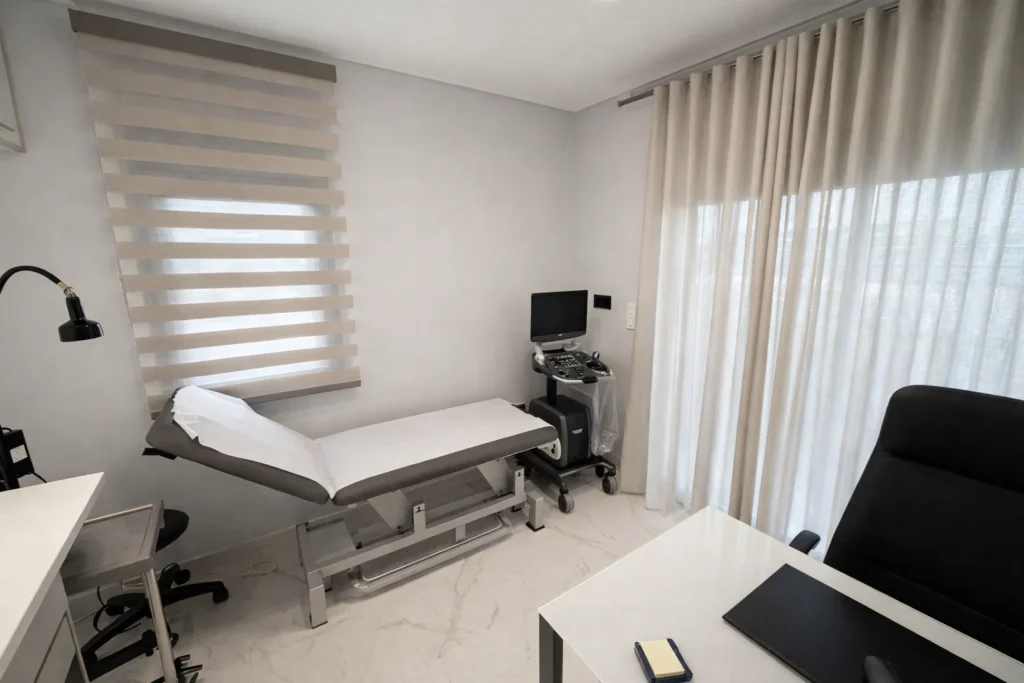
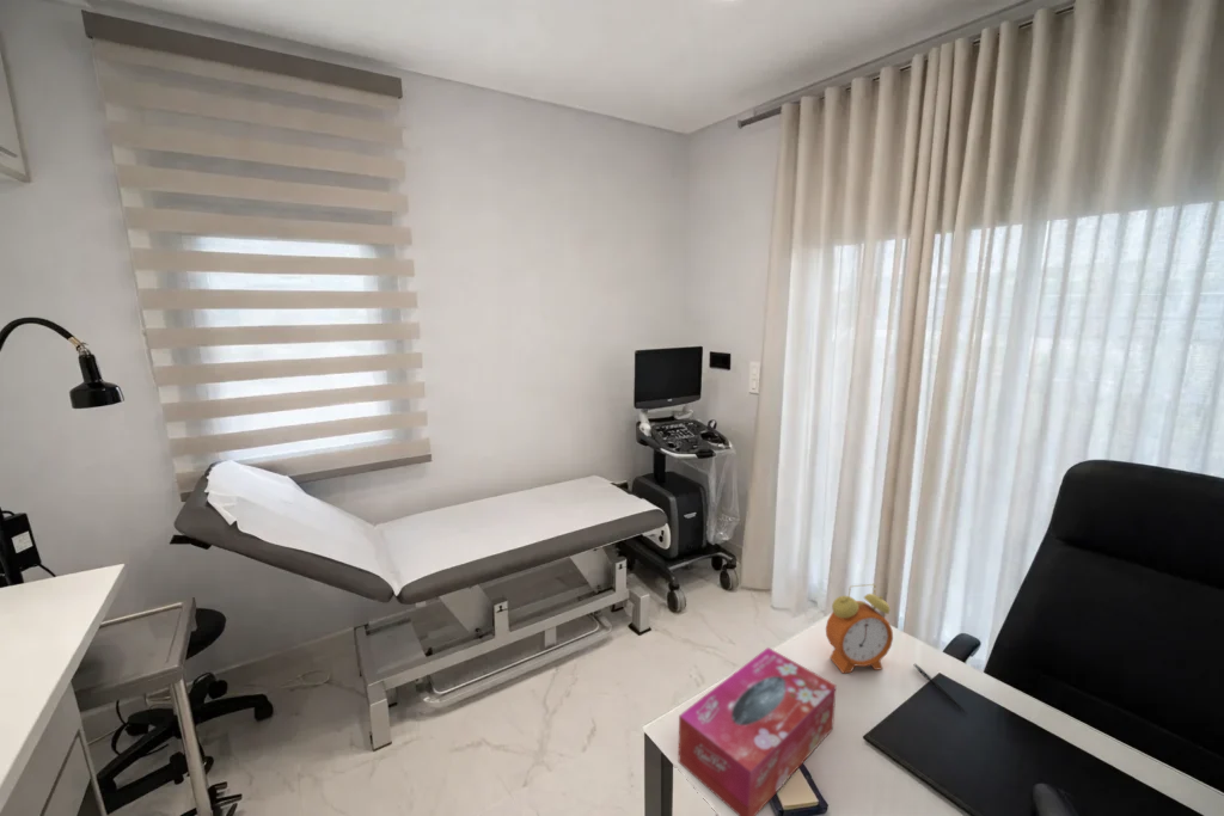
+ alarm clock (859, 625)
+ tissue box (759, 722)
+ pen (938, 687)
